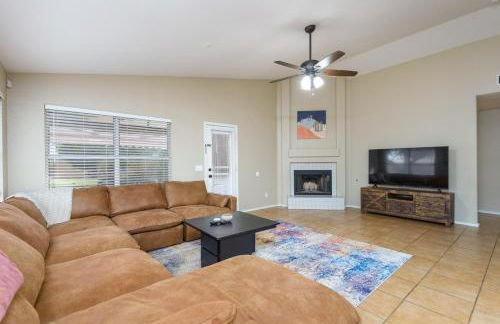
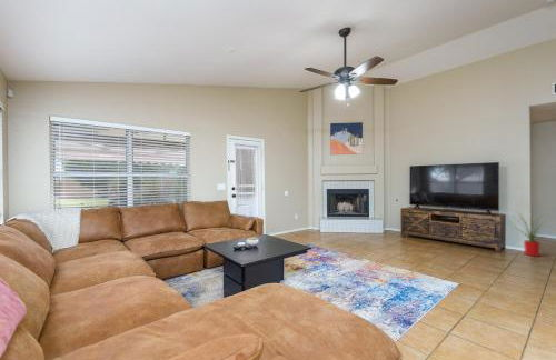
+ house plant (532, 233)
